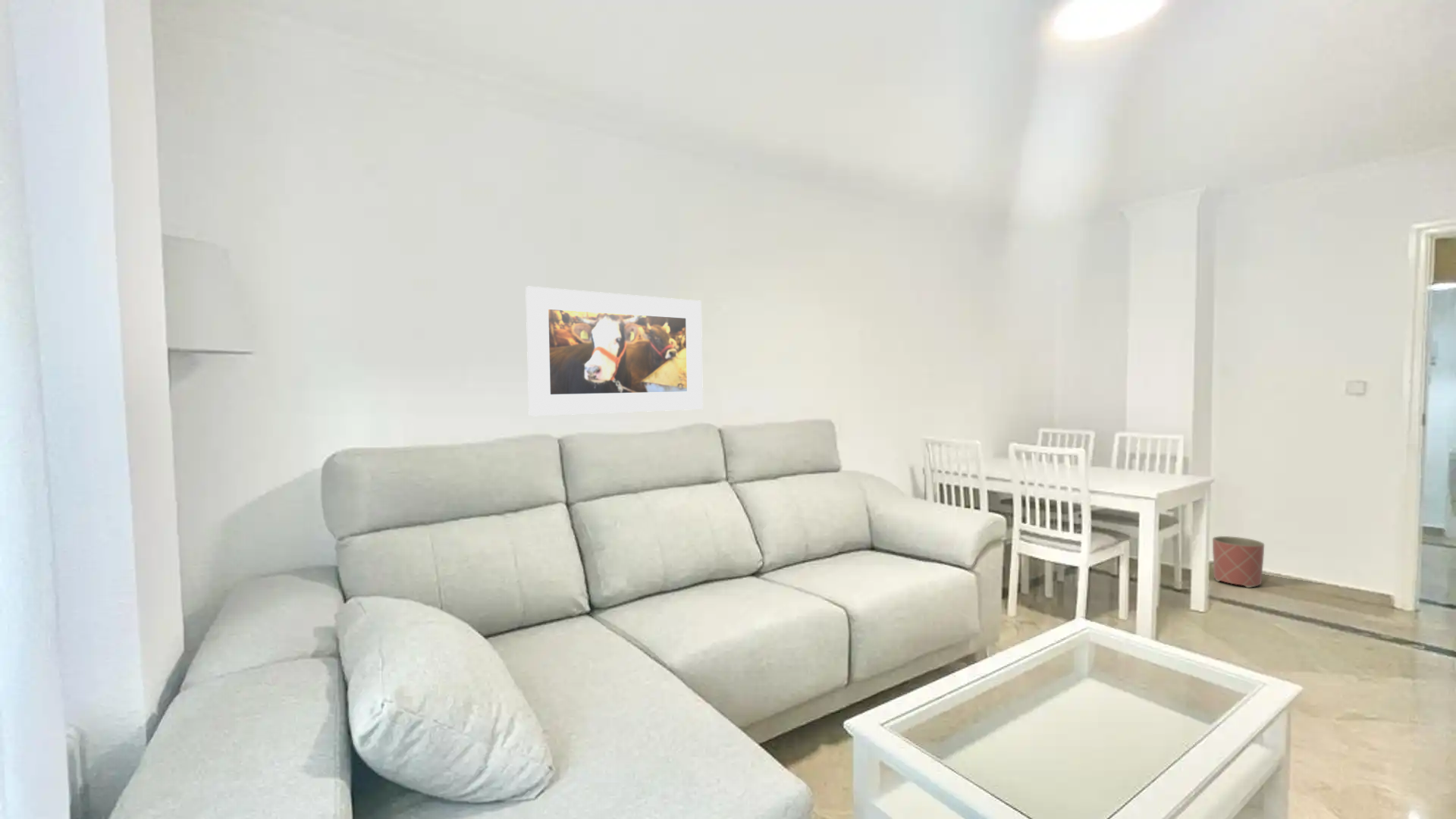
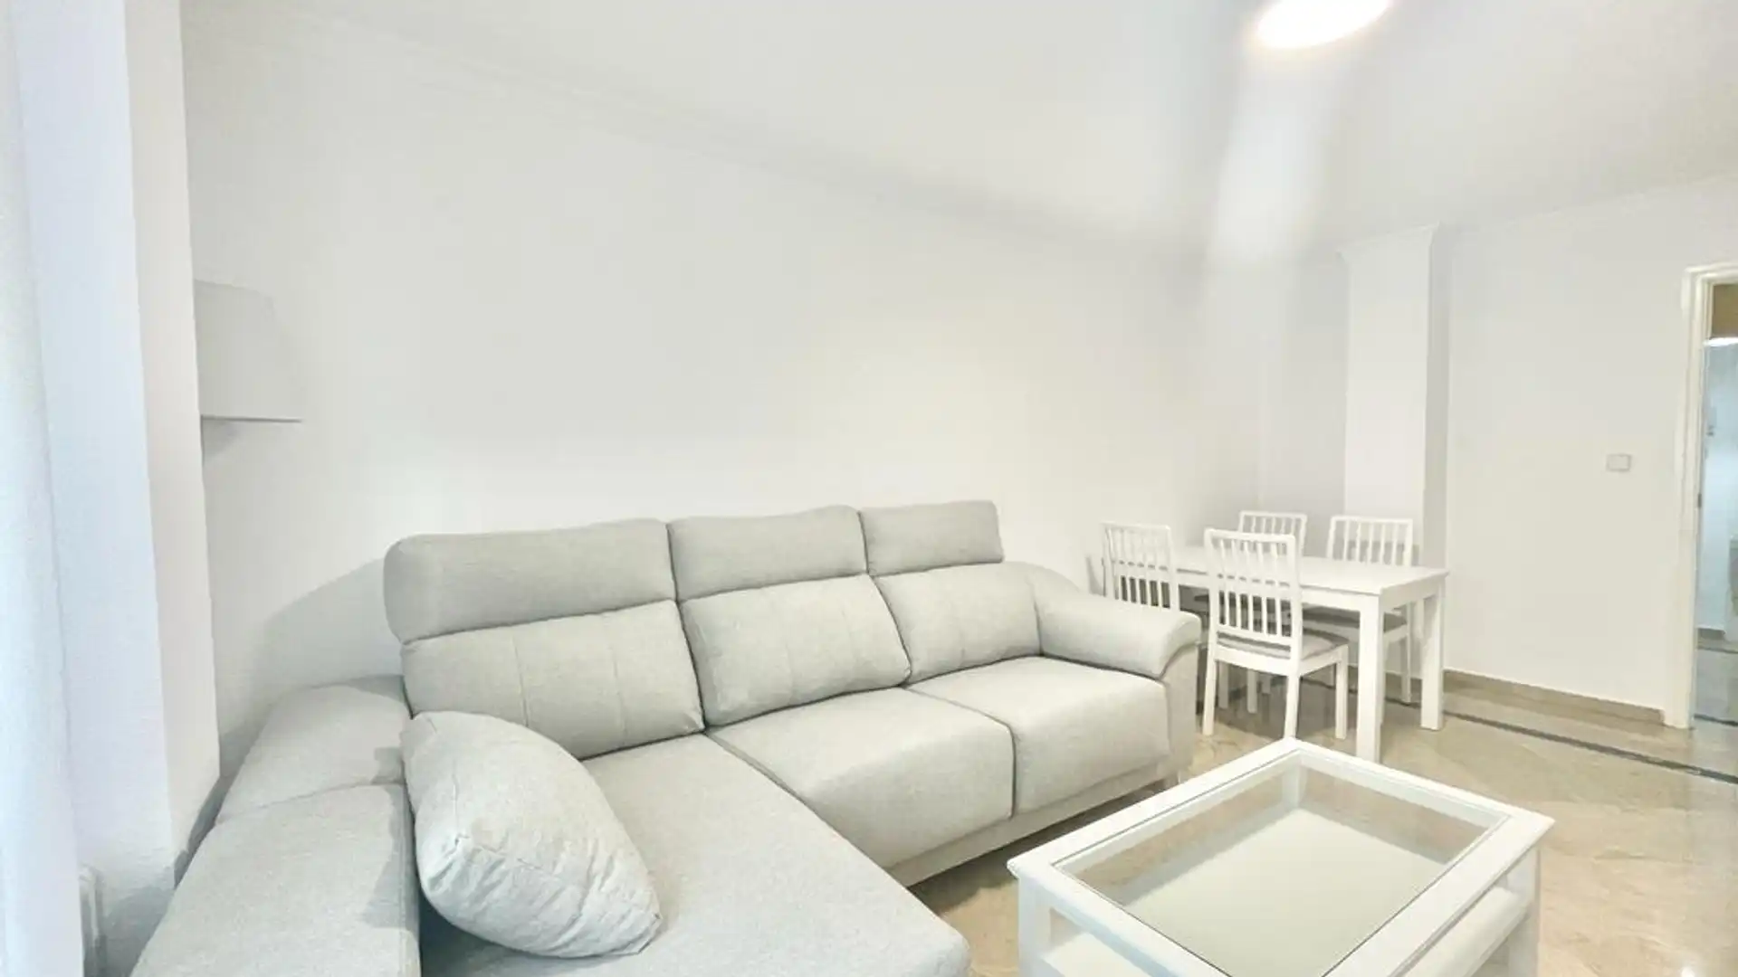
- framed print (622, 353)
- planter (1238, 561)
